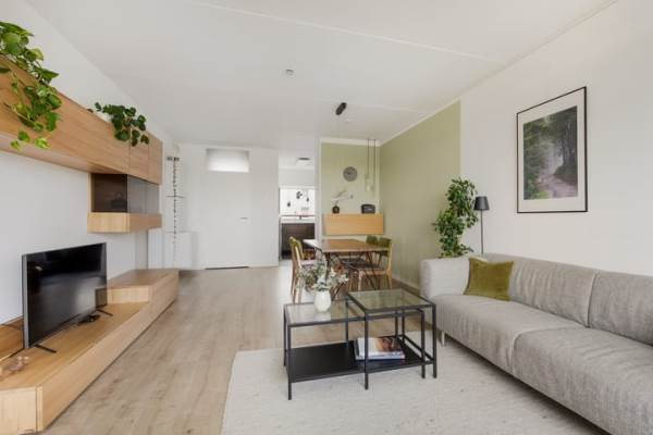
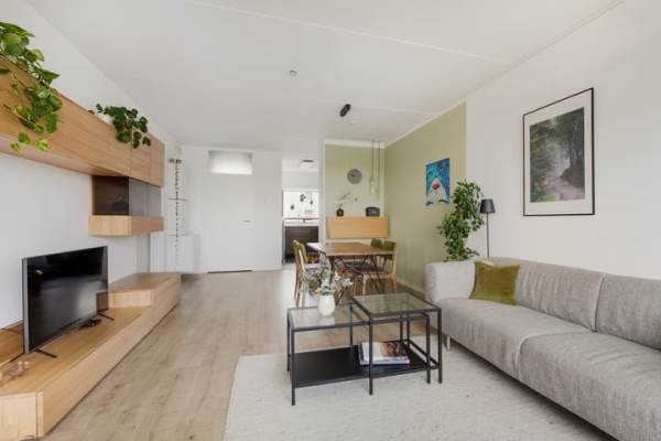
+ wall art (436, 183)
